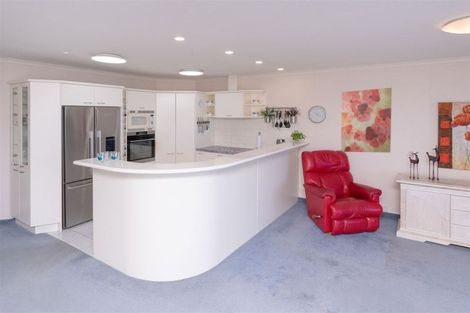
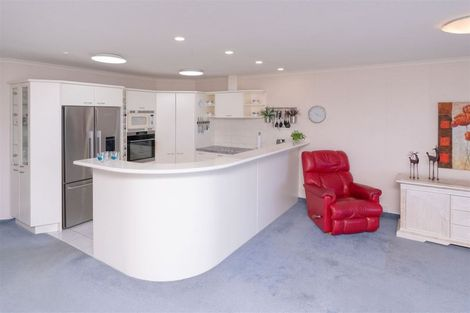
- wall art (365, 121)
